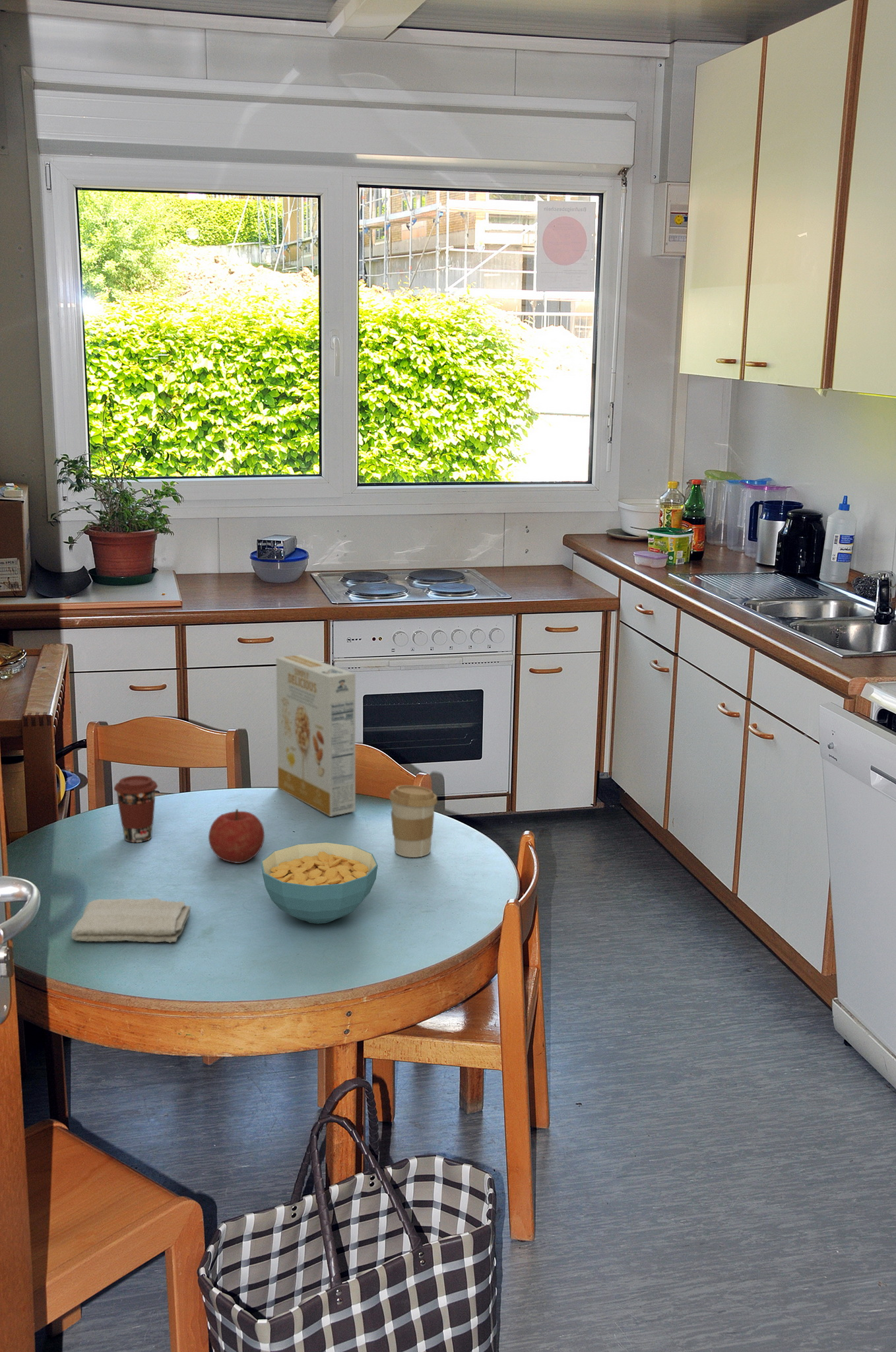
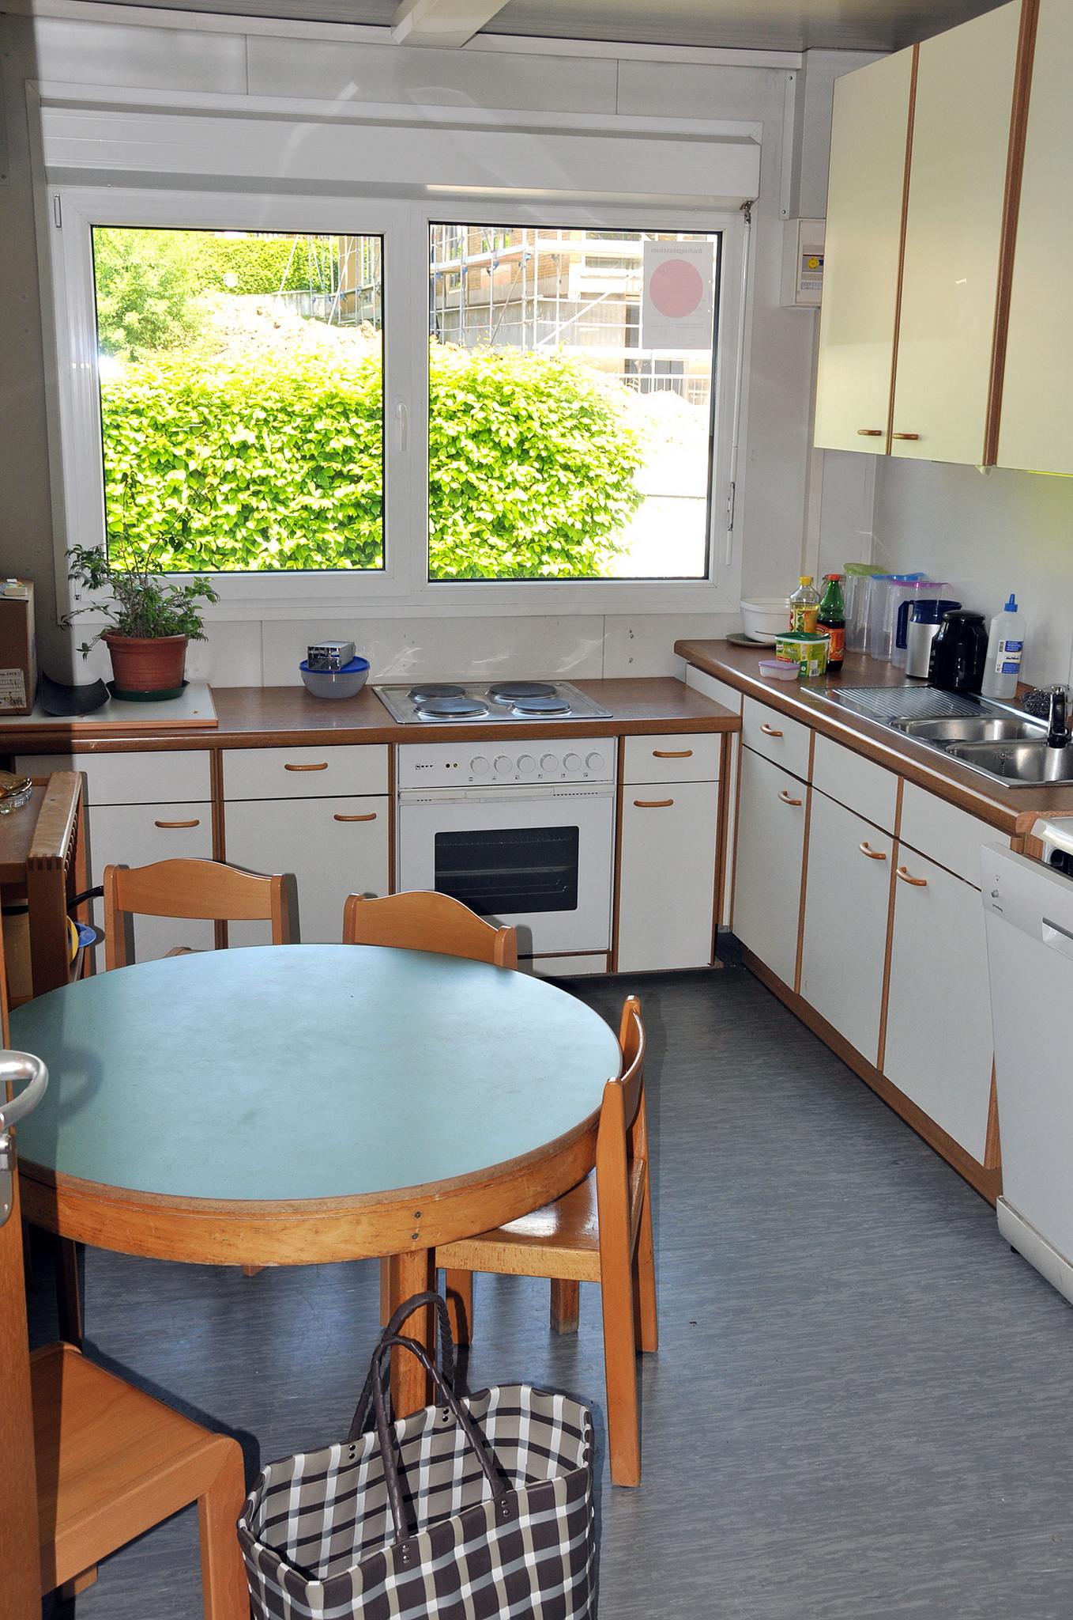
- cereal bowl (319, 890)
- coffee cup (137, 809)
- coffee cup (413, 819)
- washcloth (132, 920)
- cereal box (315, 733)
- fruit (237, 833)
